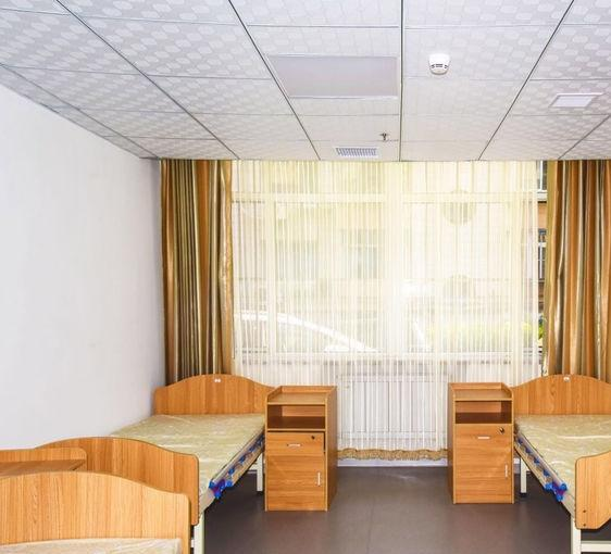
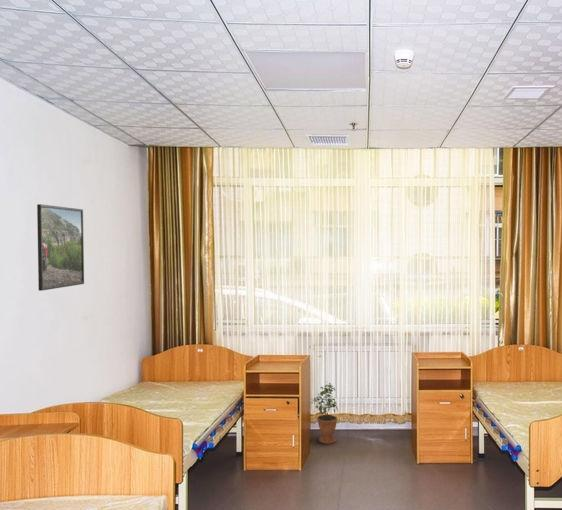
+ potted plant (325, 411)
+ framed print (62, 247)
